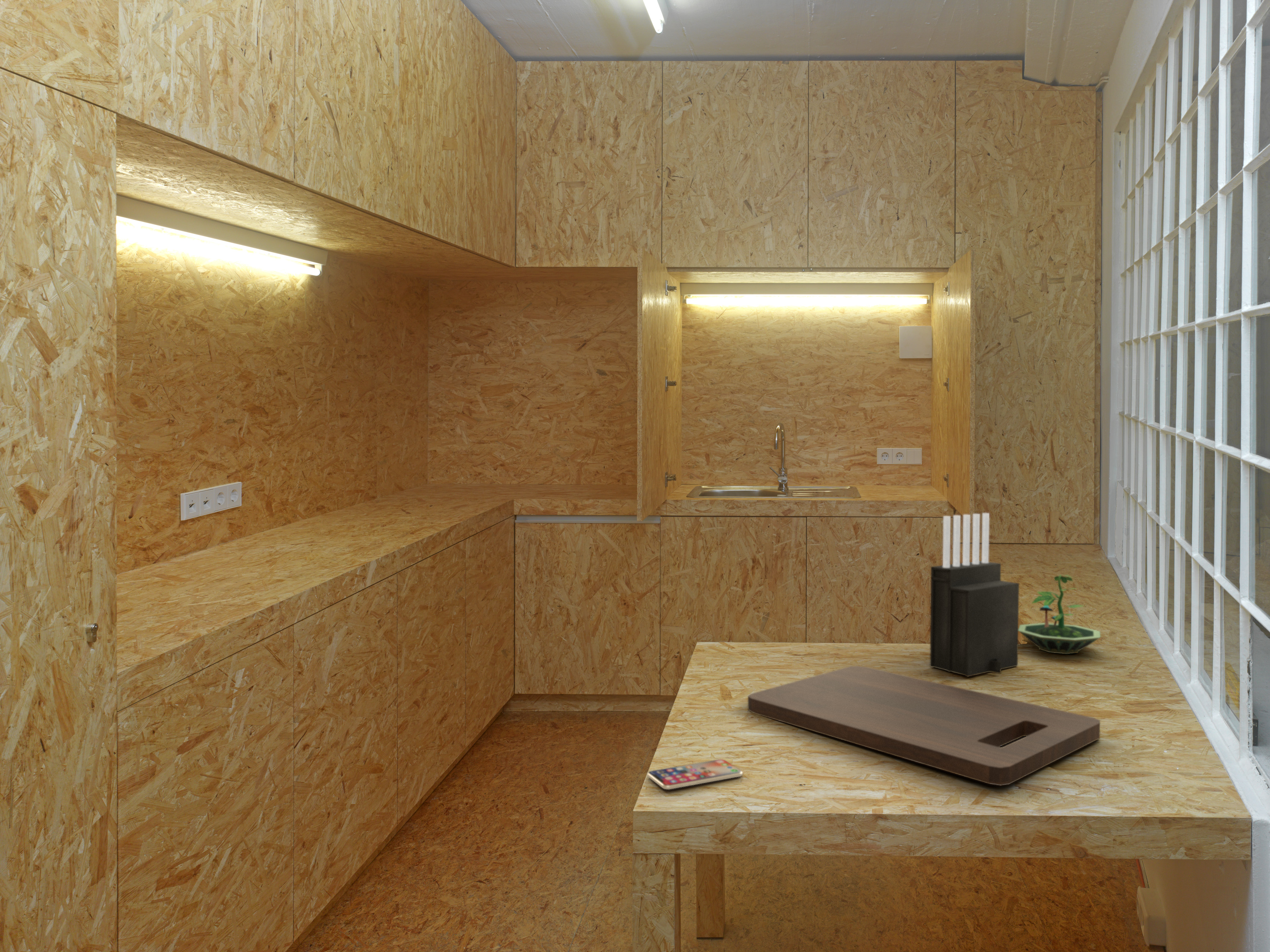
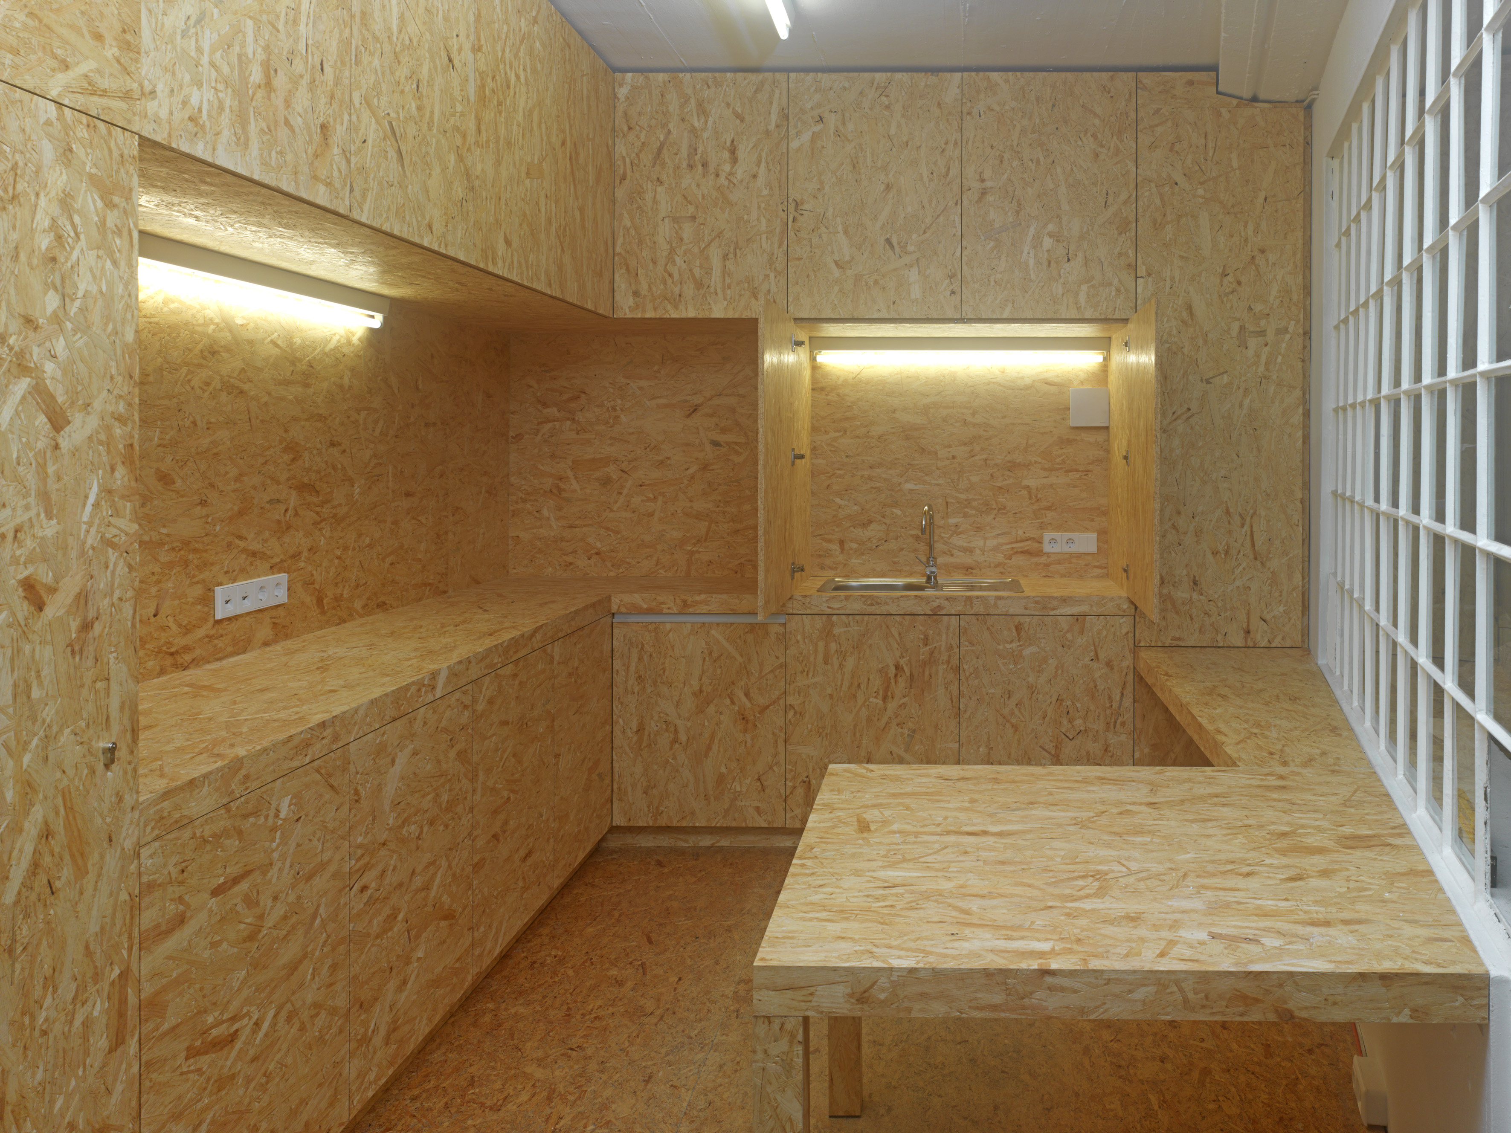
- knife block (979, 592)
- smartphone (695, 774)
- terrarium (1060, 589)
- cutting board (915, 715)
